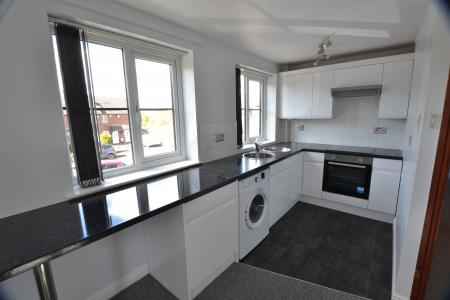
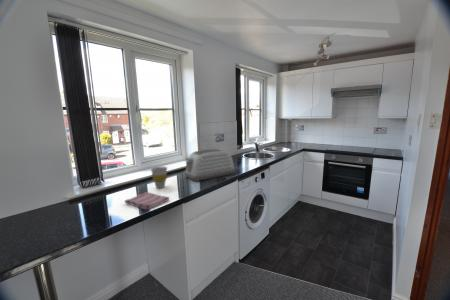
+ dish towel (147, 199)
+ toaster (209, 163)
+ cup (159, 177)
